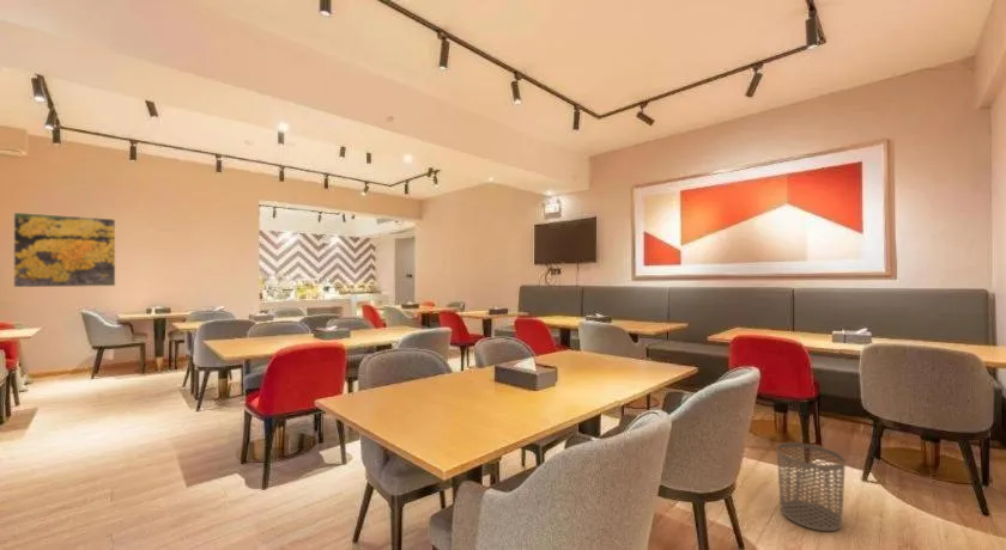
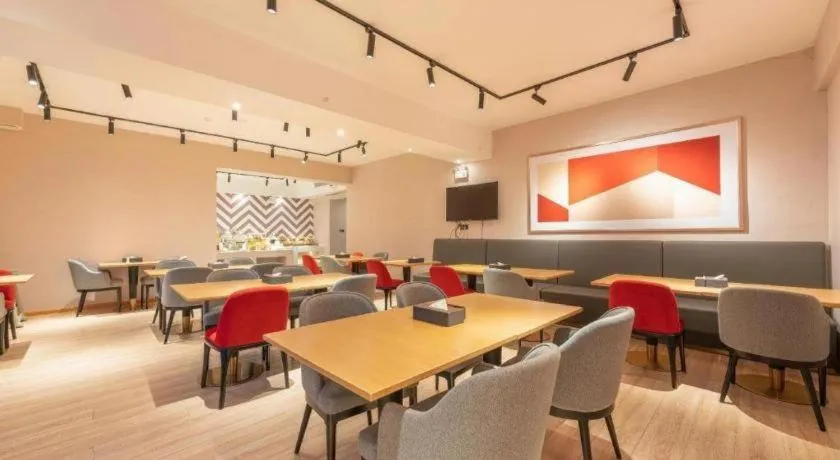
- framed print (67, 251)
- waste bin (810, 485)
